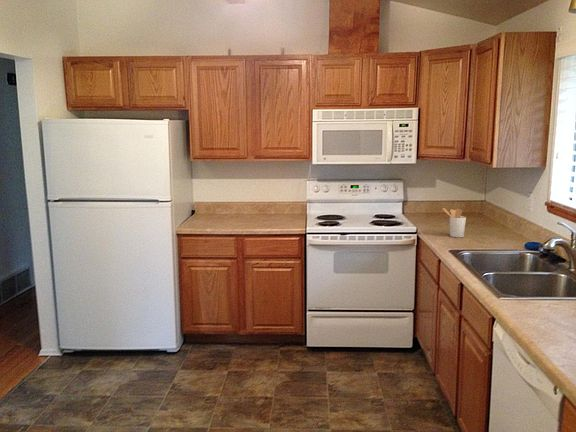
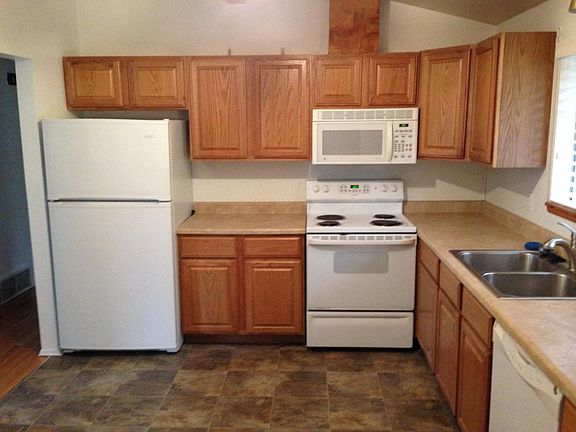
- utensil holder (453, 221)
